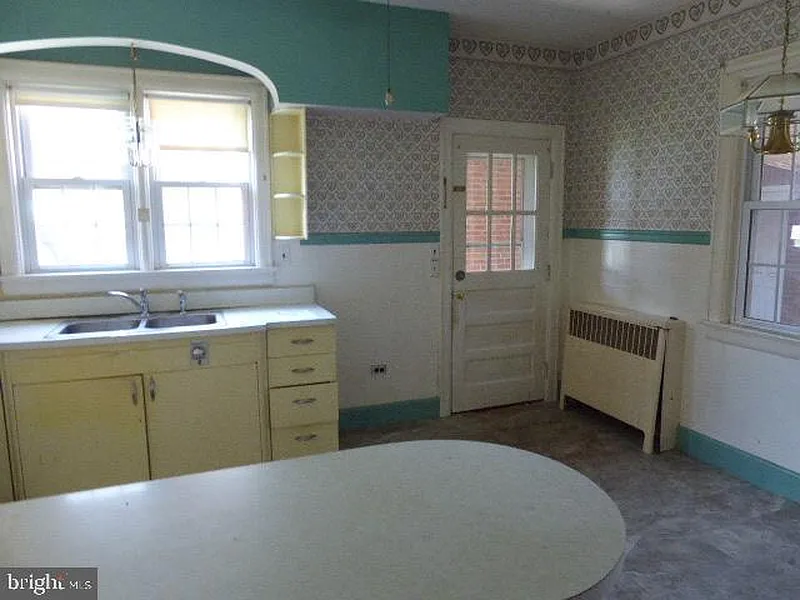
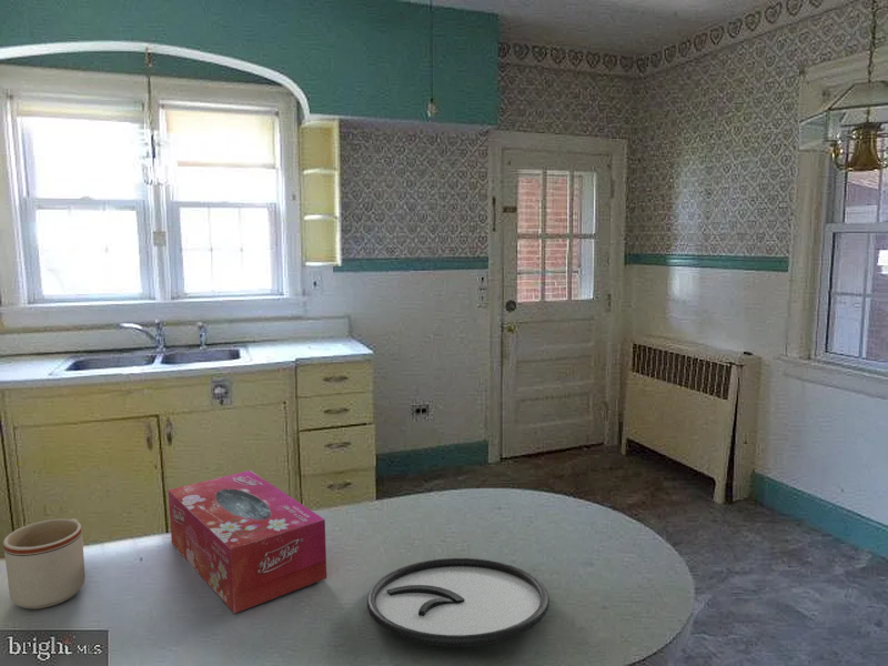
+ tissue box (243, 532)
+ mug (52, 558)
+ plate (457, 596)
